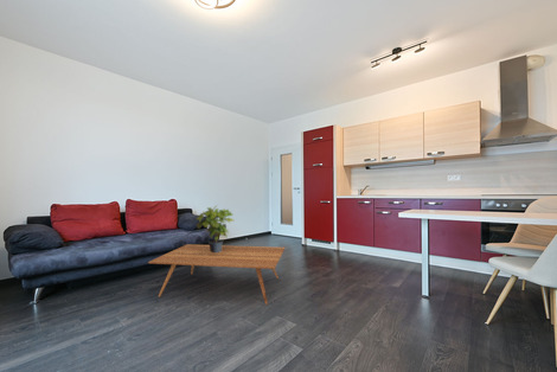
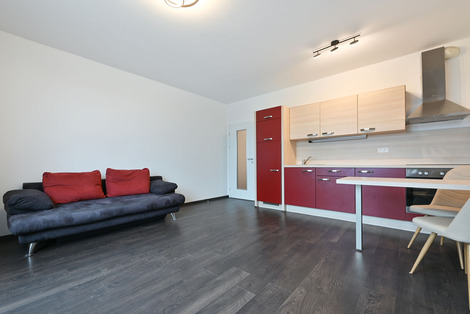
- coffee table (223, 265)
- potted plant (215, 227)
